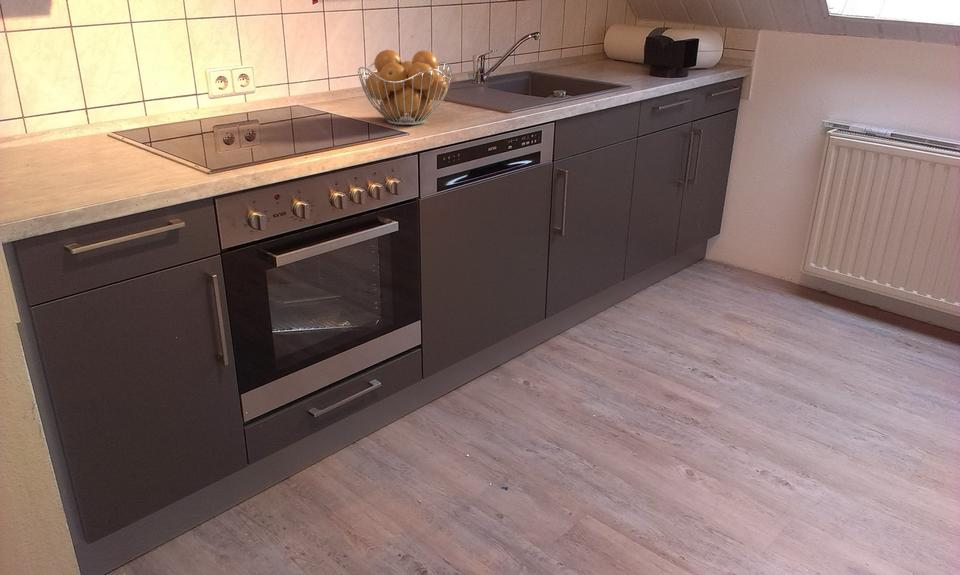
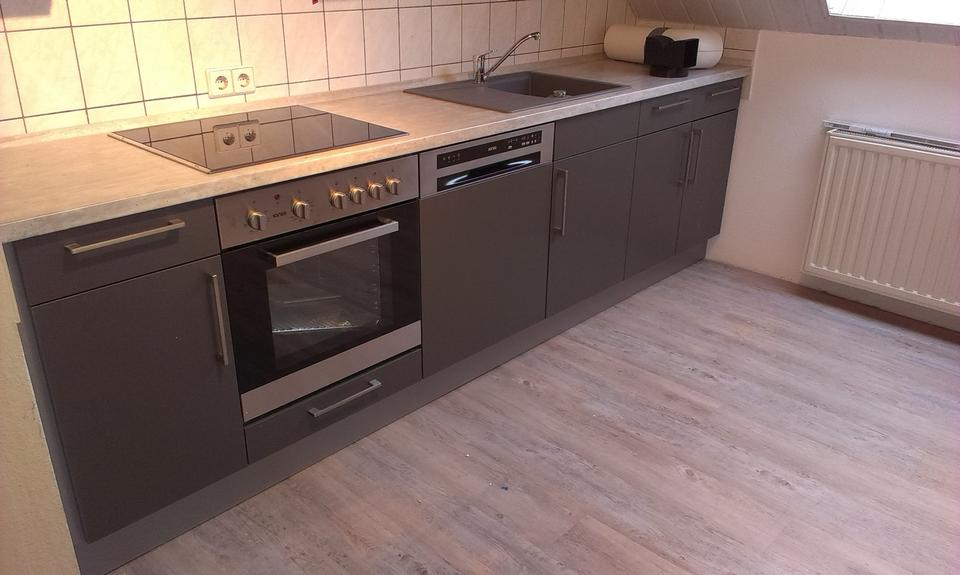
- fruit basket (405, 86)
